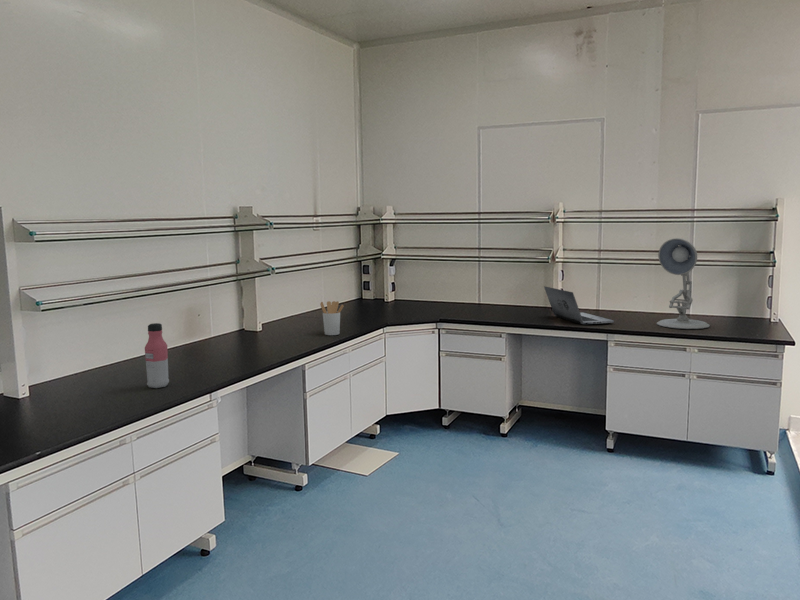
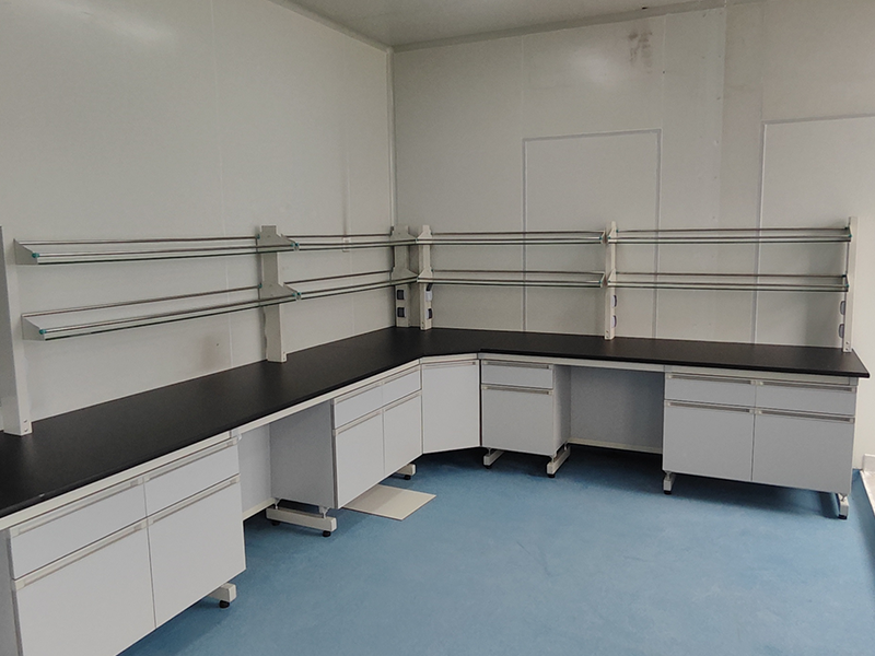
- utensil holder (332, 317)
- laptop (577, 305)
- desk lamp (683, 281)
- water bottle (156, 355)
